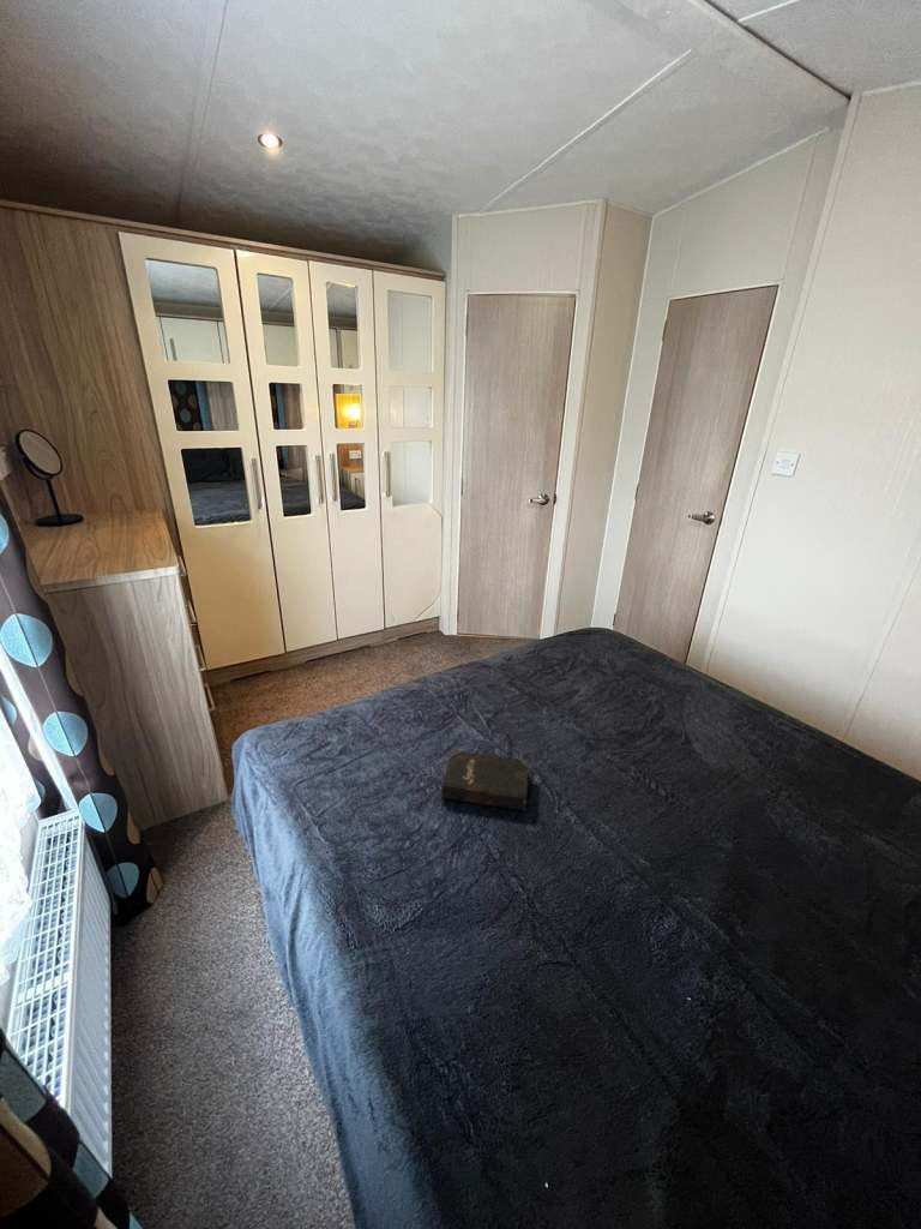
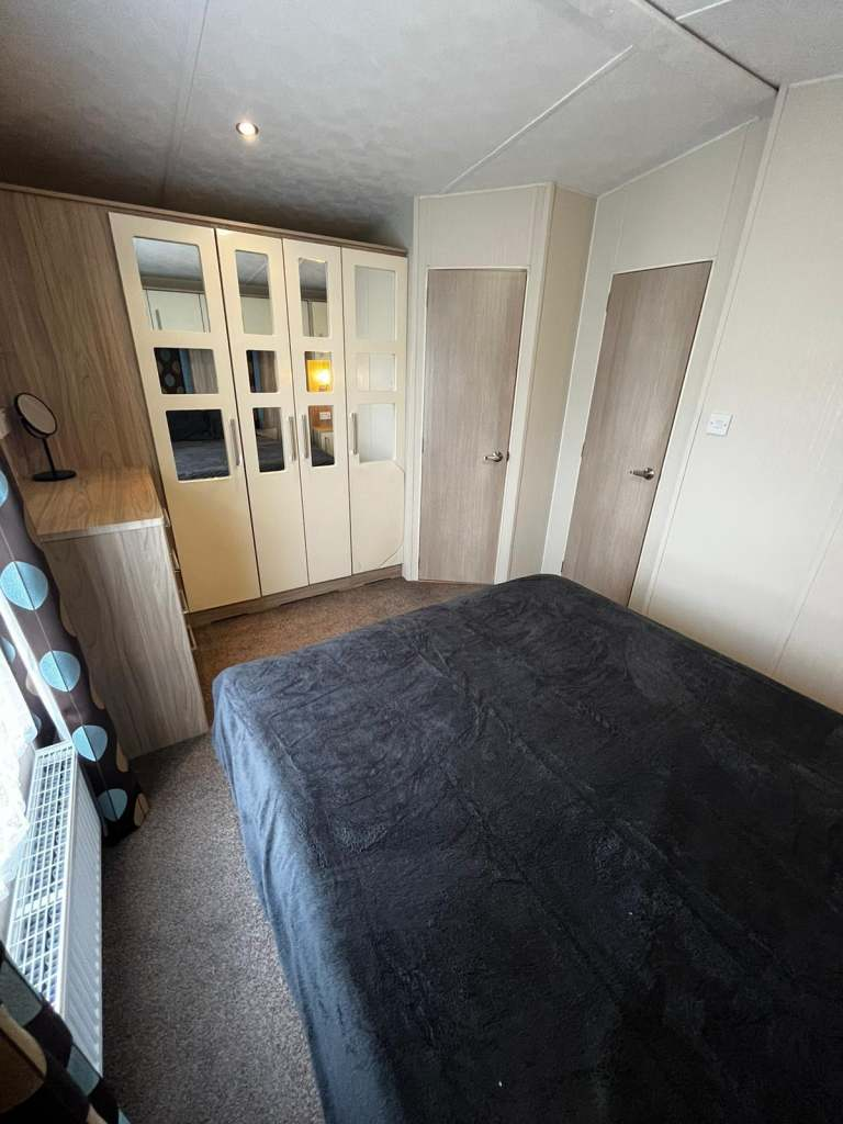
- hardback book (486, 779)
